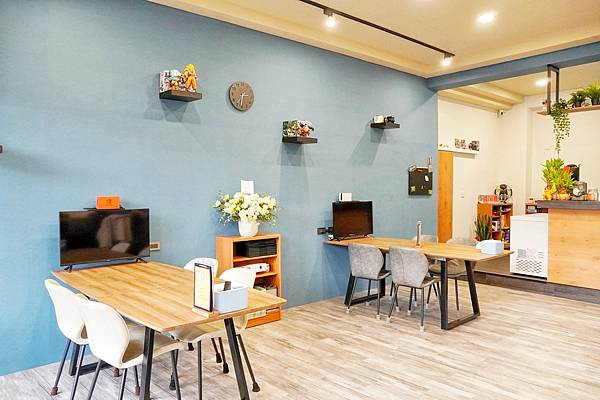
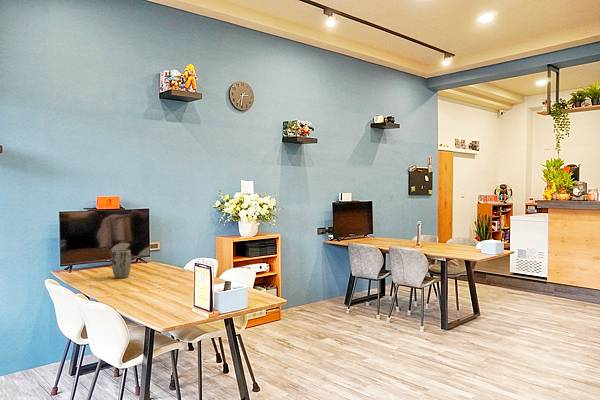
+ plant pot (121, 263)
